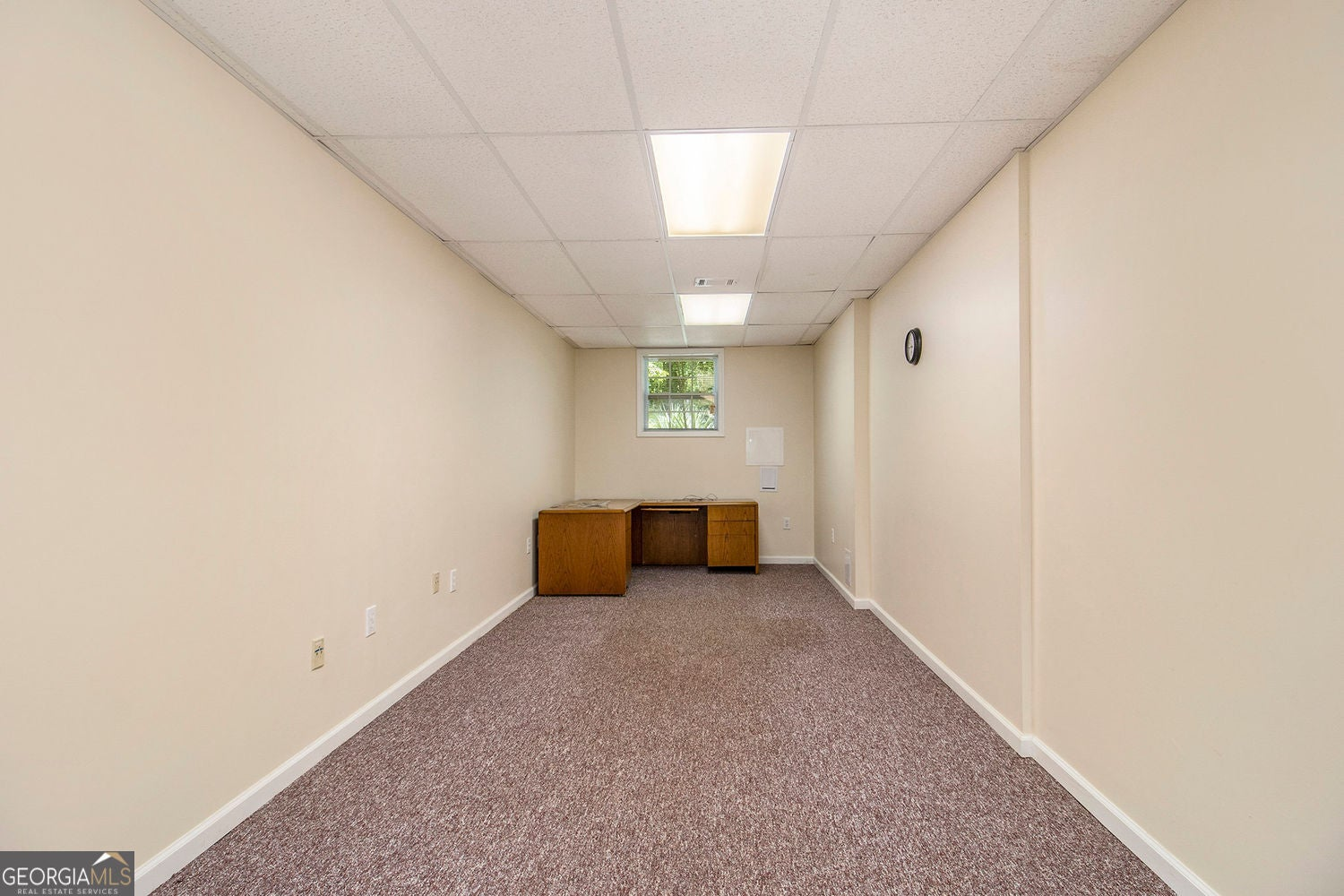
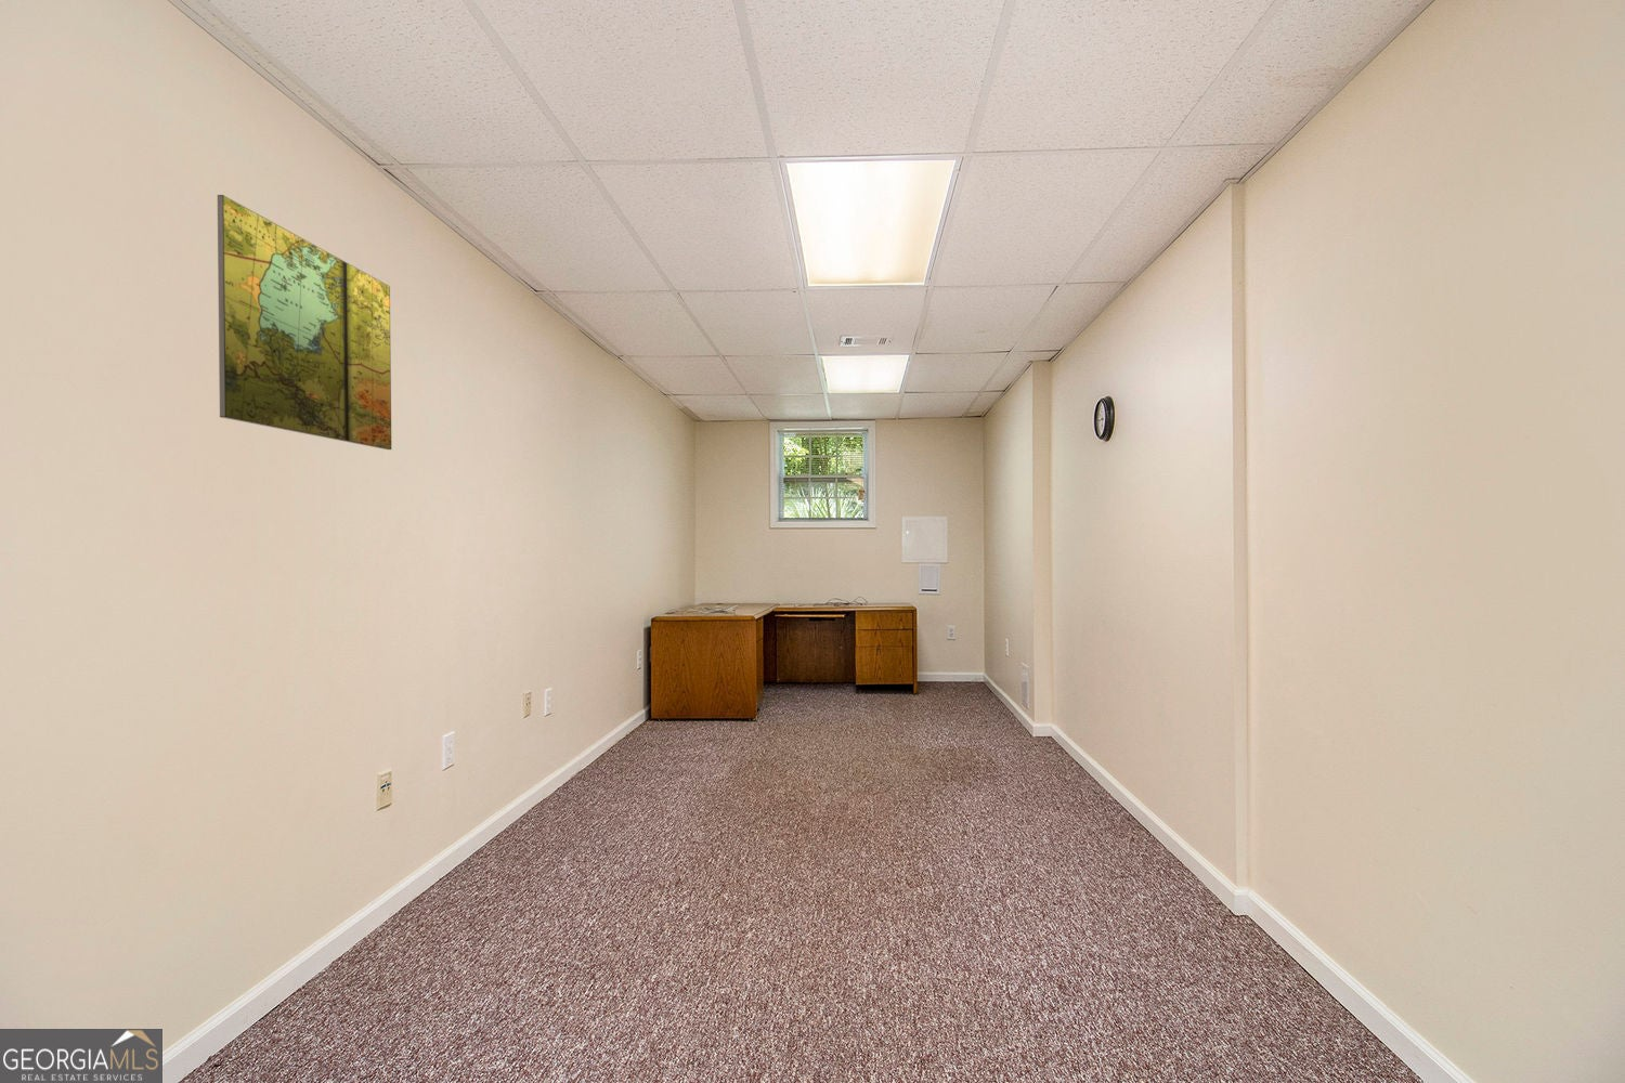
+ map (318, 341)
